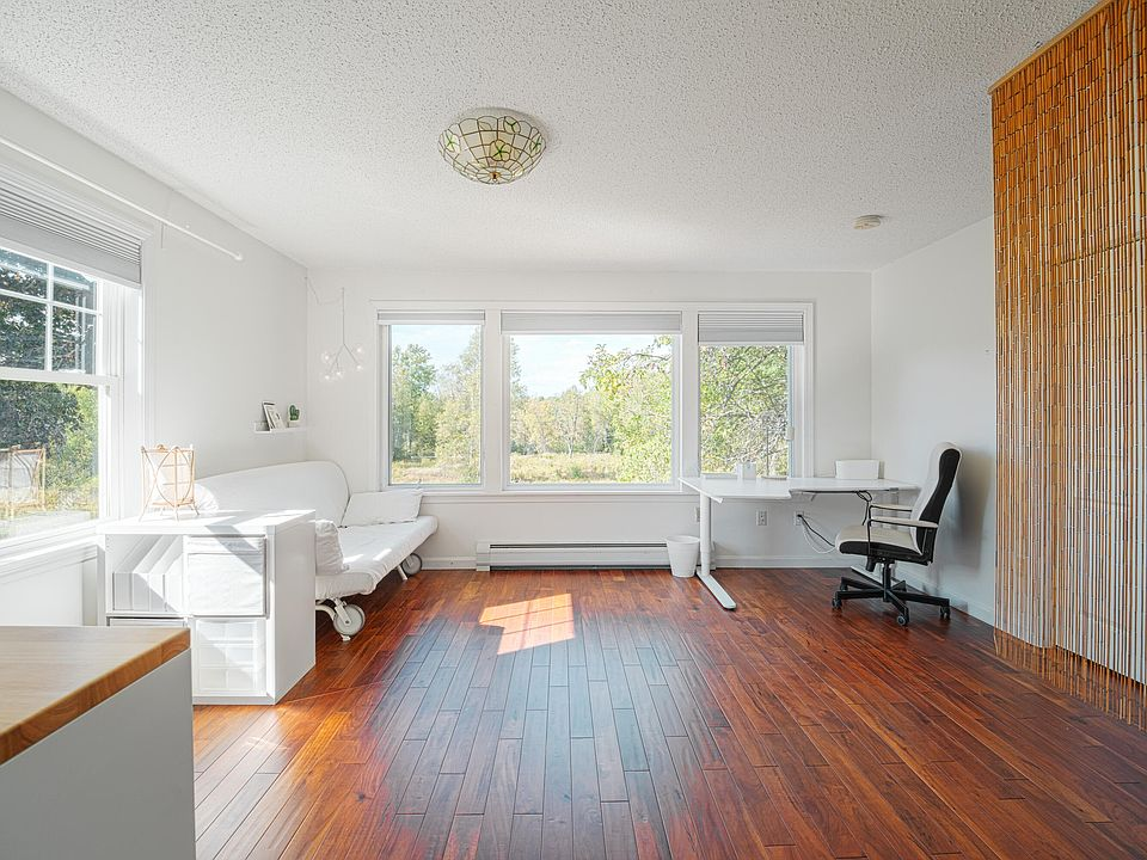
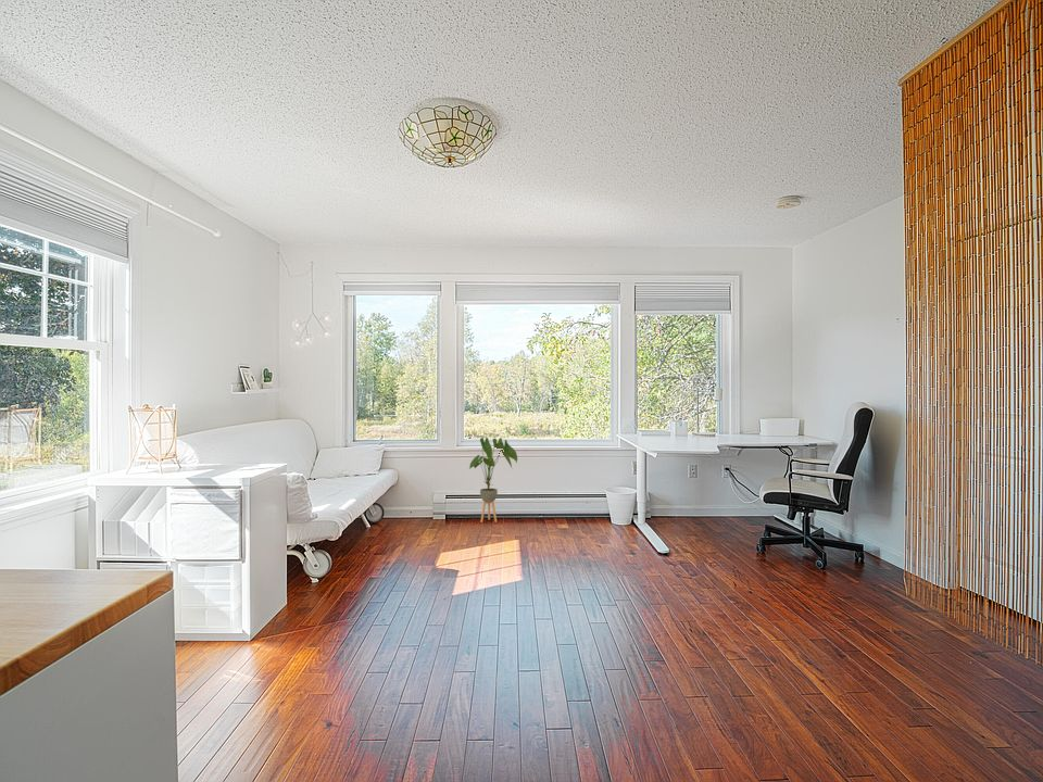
+ house plant (490, 478)
